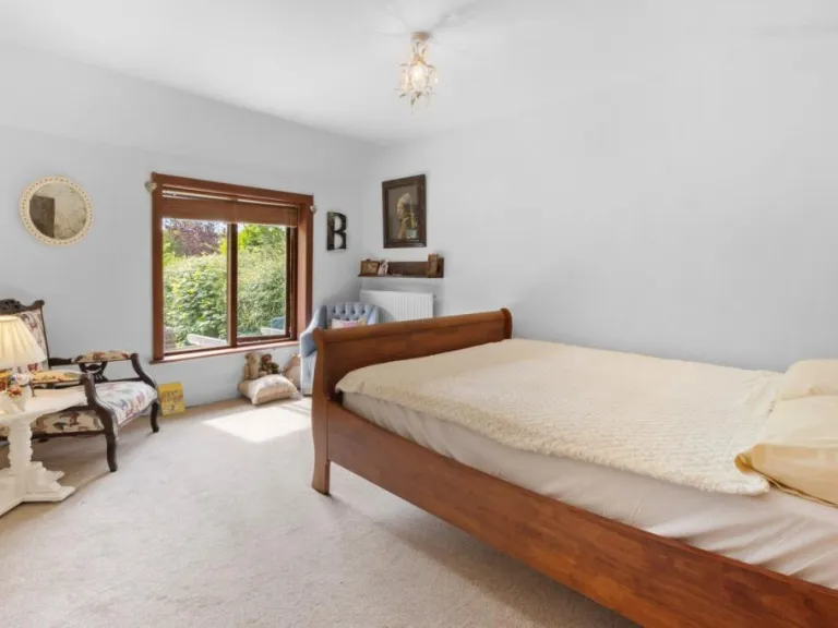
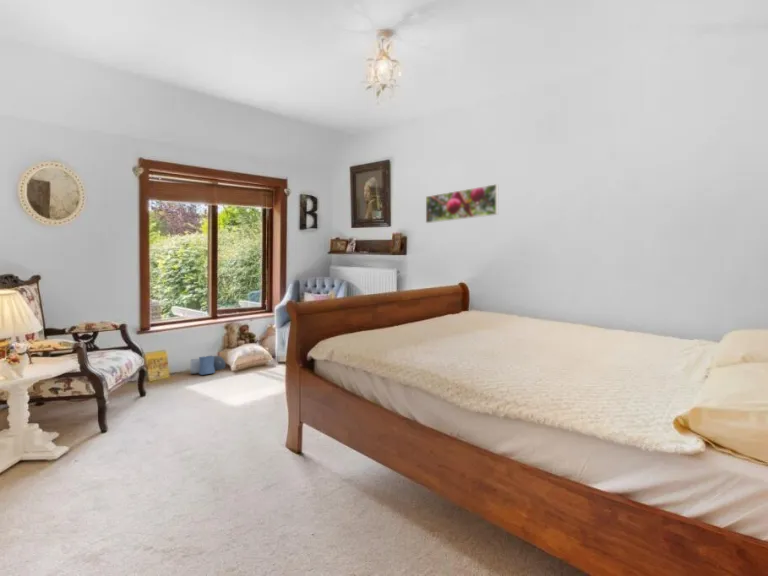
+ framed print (459, 205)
+ shopping bag (208, 362)
